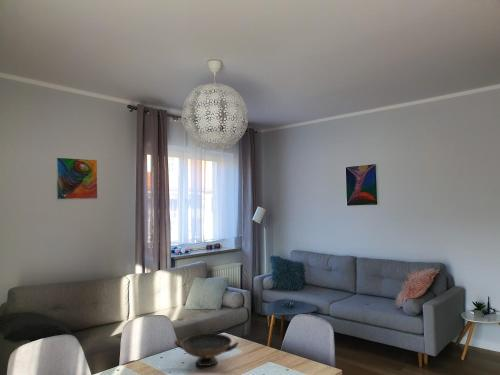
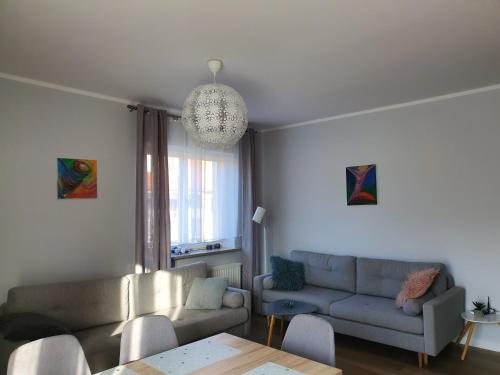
- decorative bowl (206, 351)
